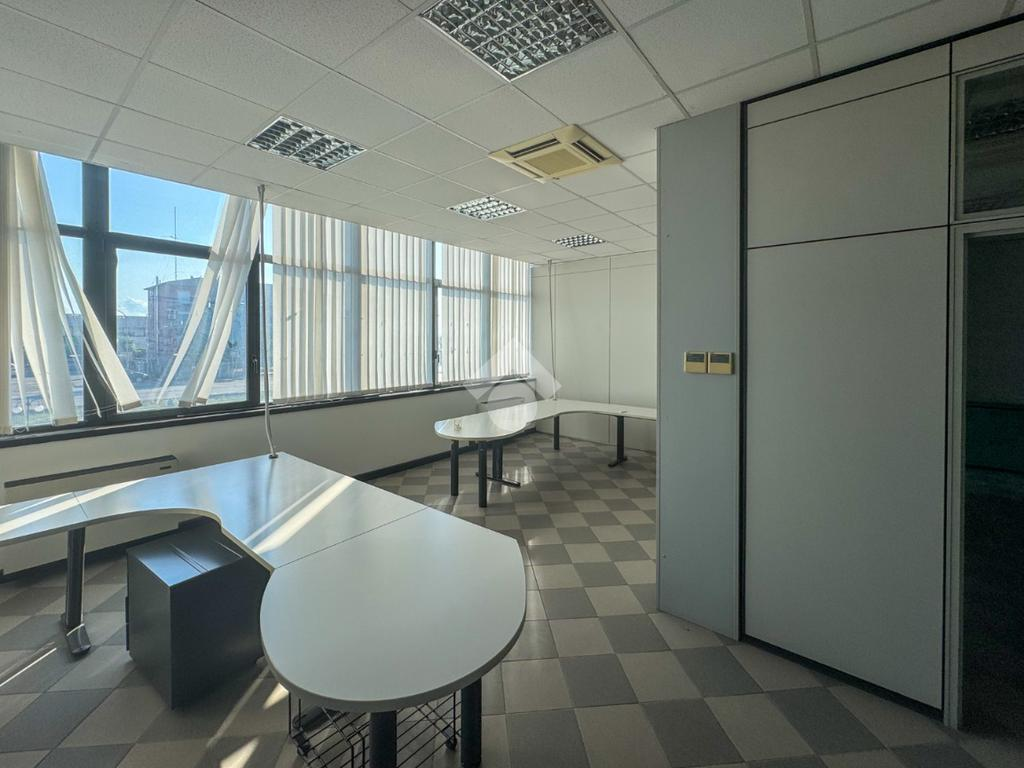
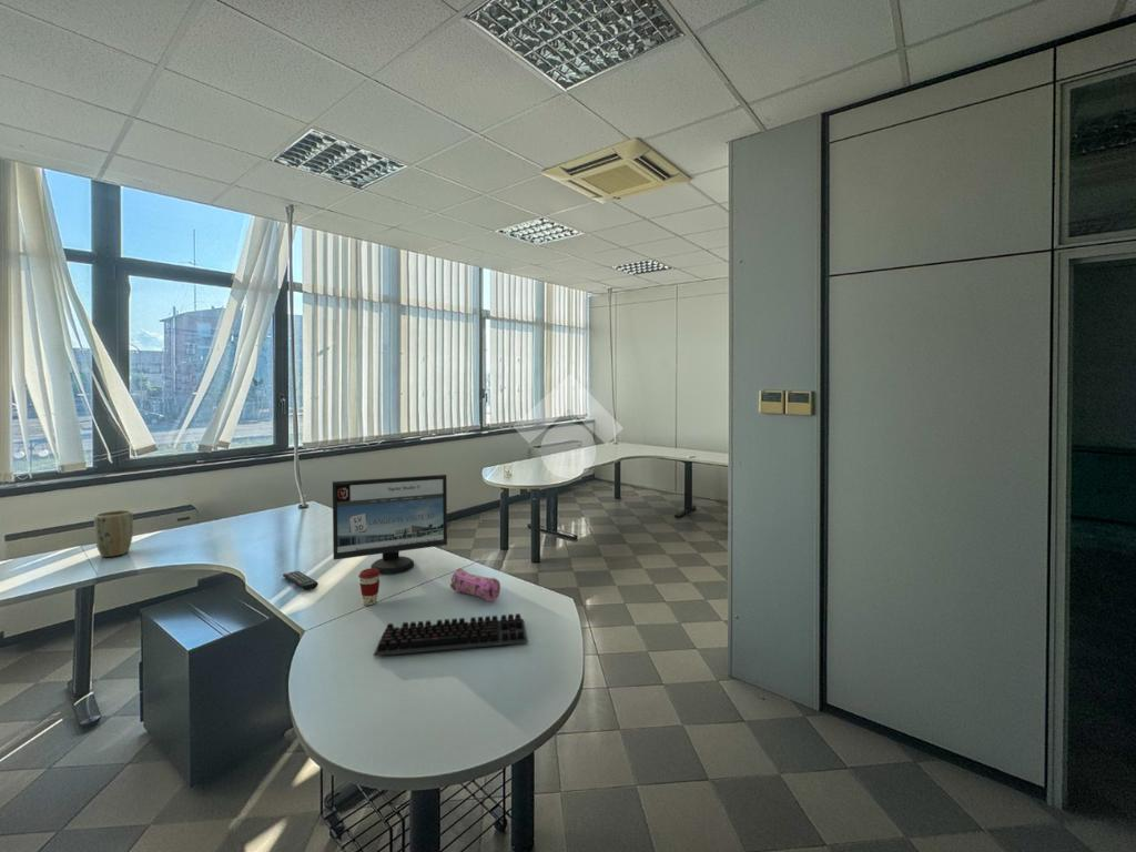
+ pencil case (475, 585)
+ computer keyboard (454, 632)
+ computer monitor (392, 521)
+ remote control (300, 580)
+ coffee cup (369, 587)
+ plant pot (114, 532)
